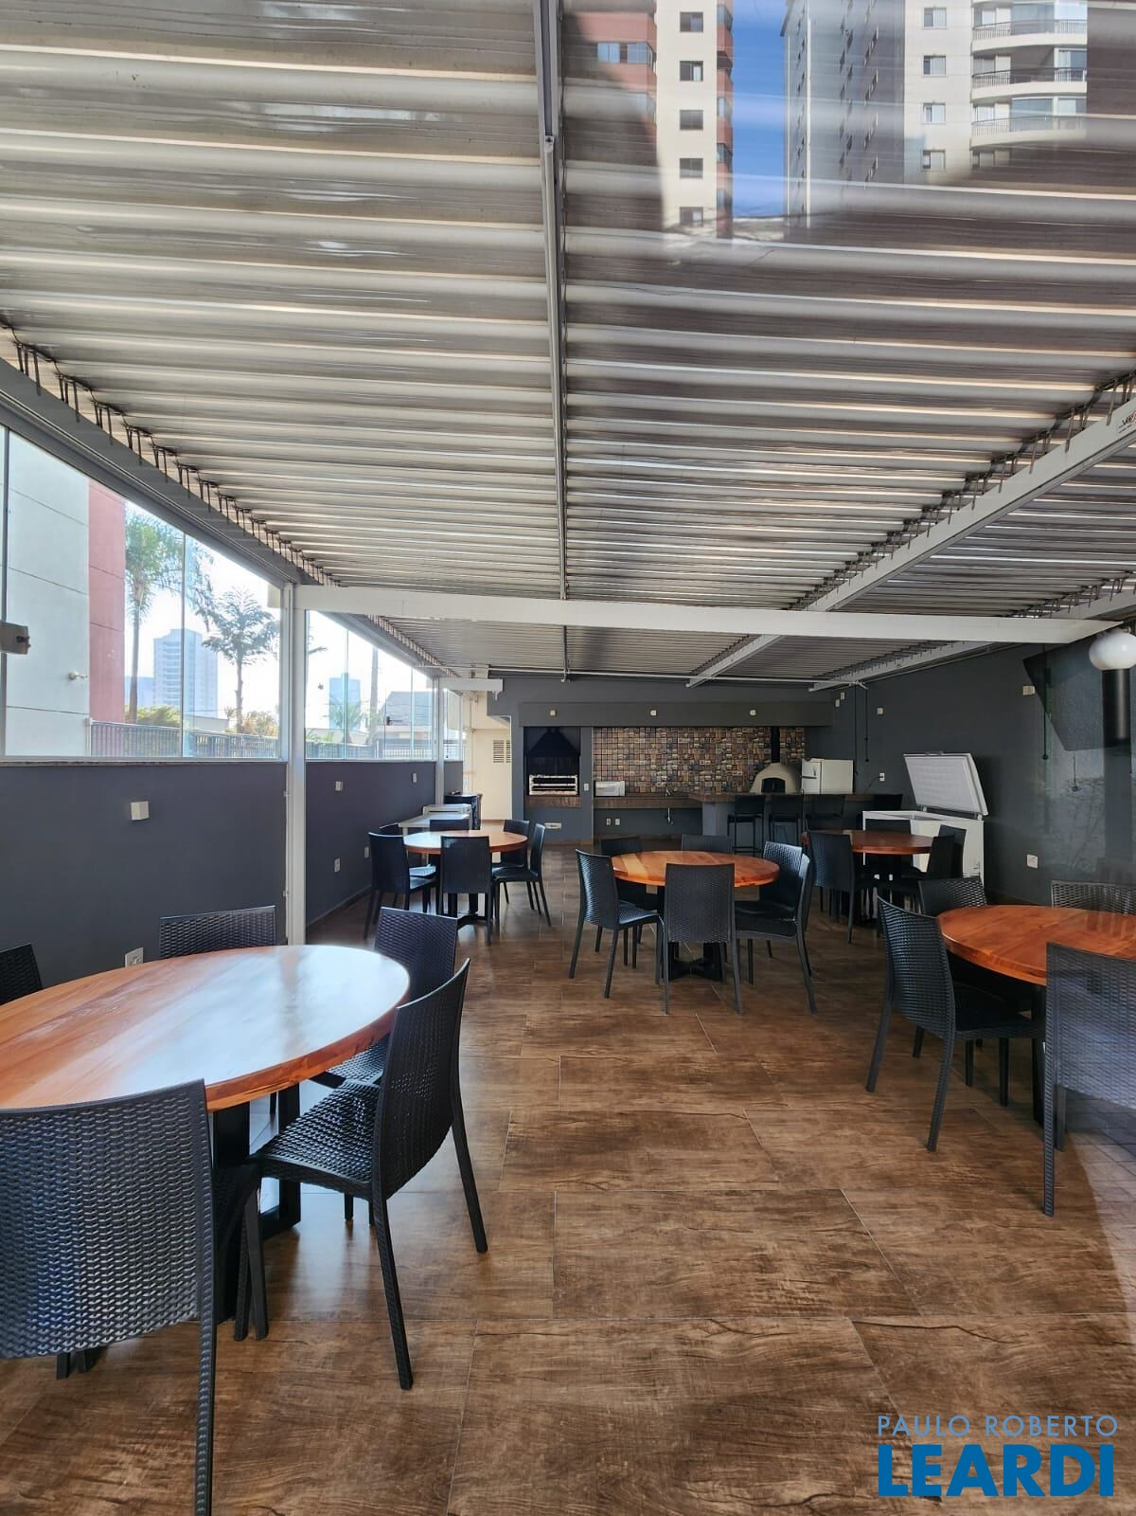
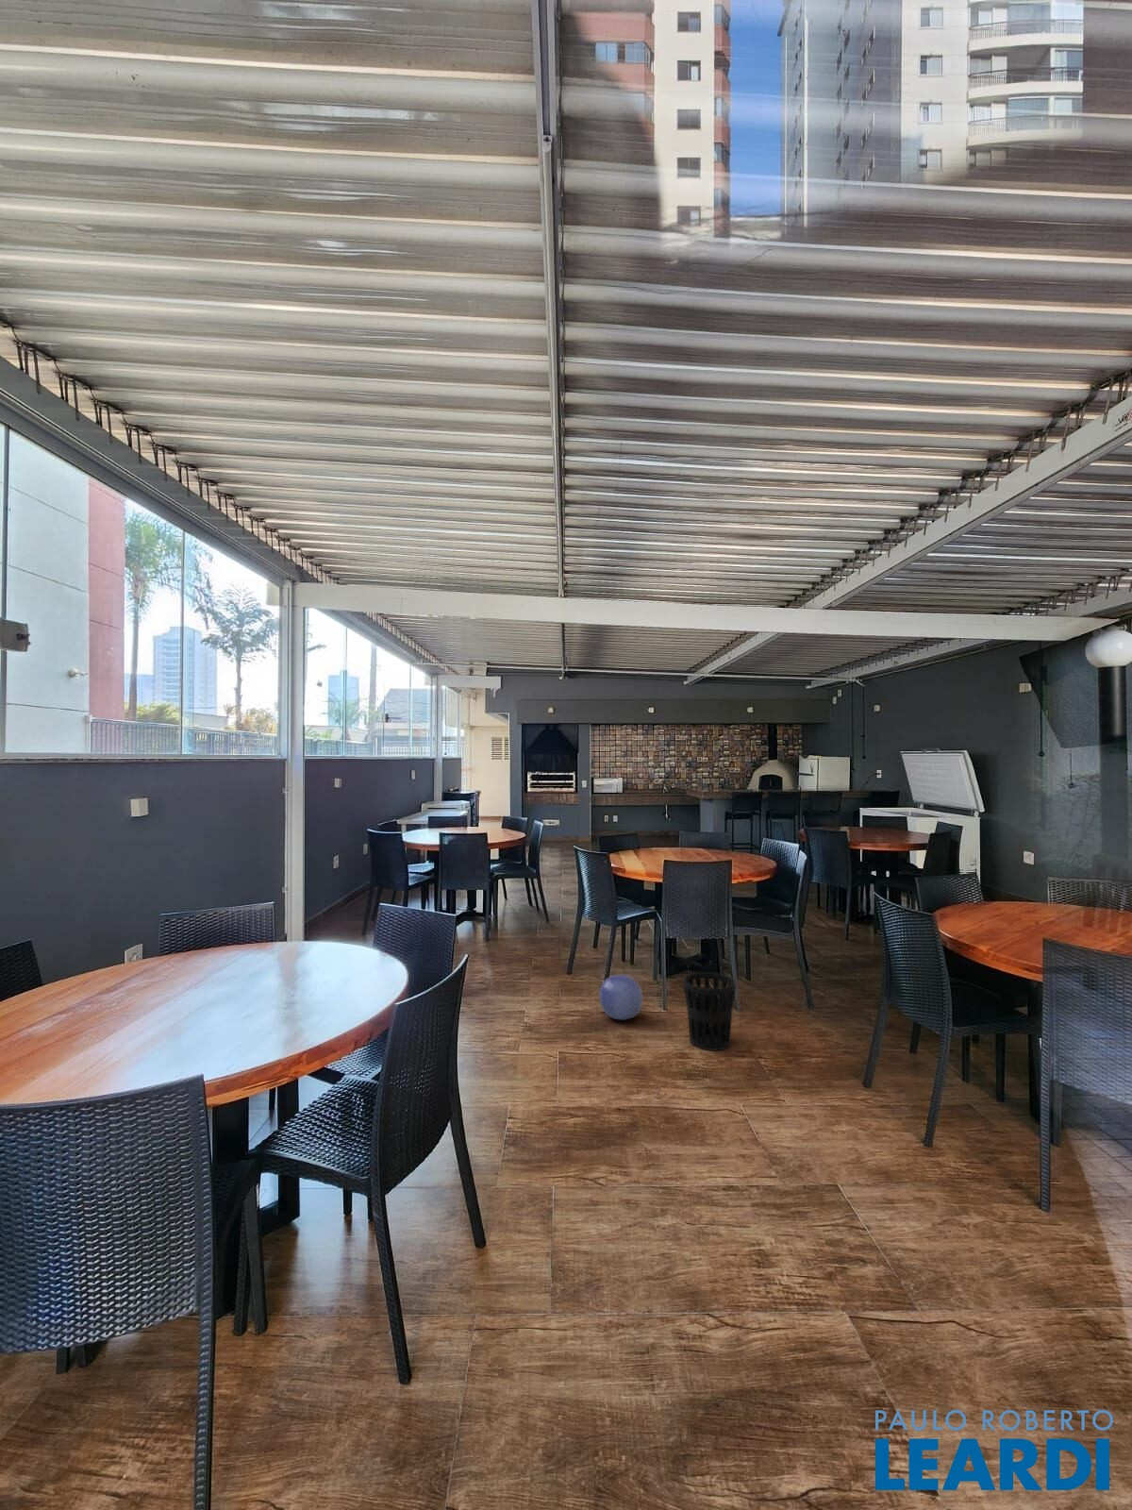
+ ball (621, 995)
+ wastebasket (710, 1011)
